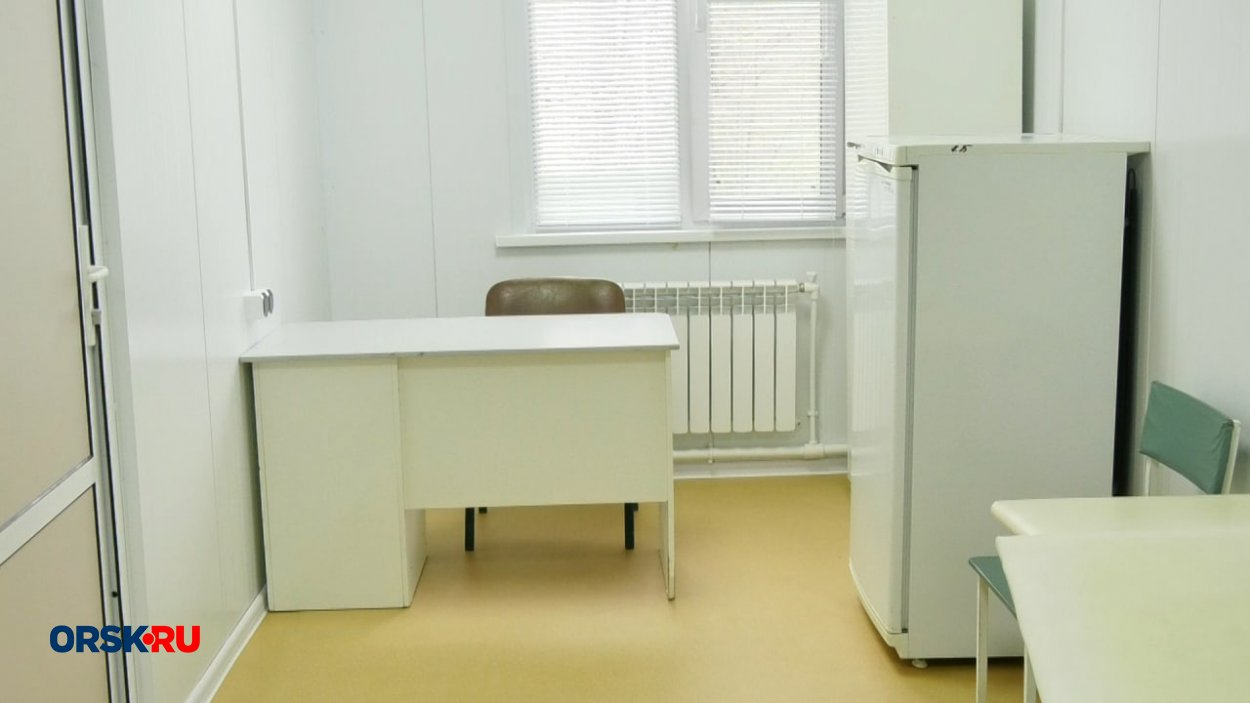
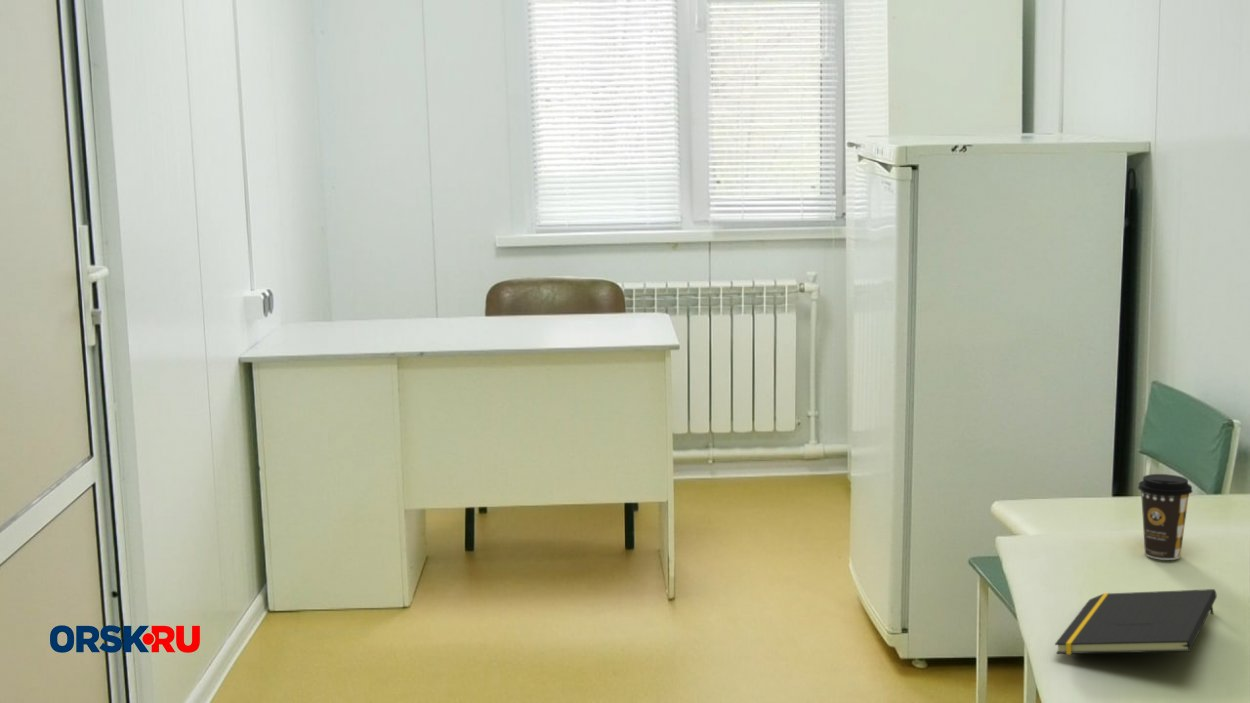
+ notepad (1138, 620)
+ coffee cup (1163, 517)
